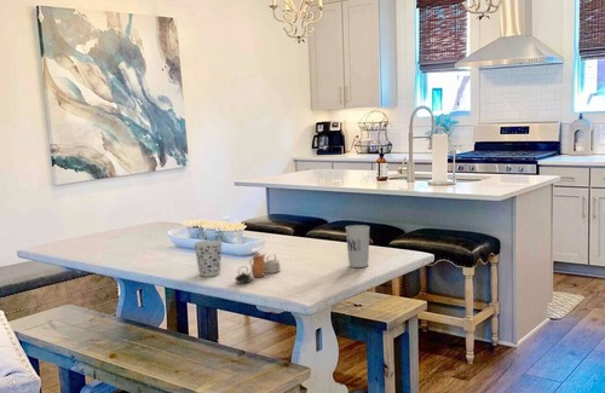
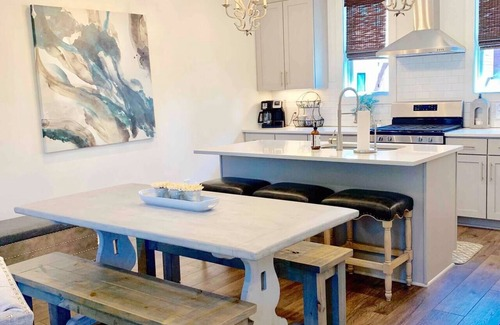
- teapot (258, 264)
- cup (357, 245)
- cup (208, 258)
